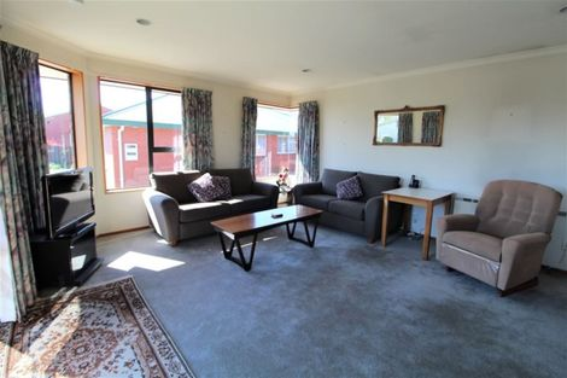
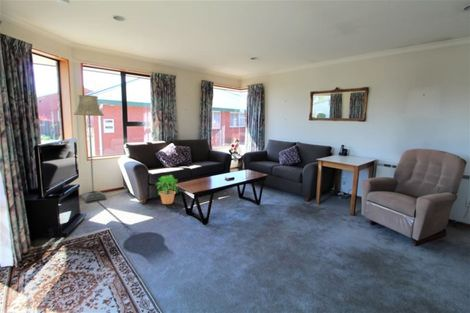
+ potted plant (167, 188)
+ floor lamp (90, 148)
